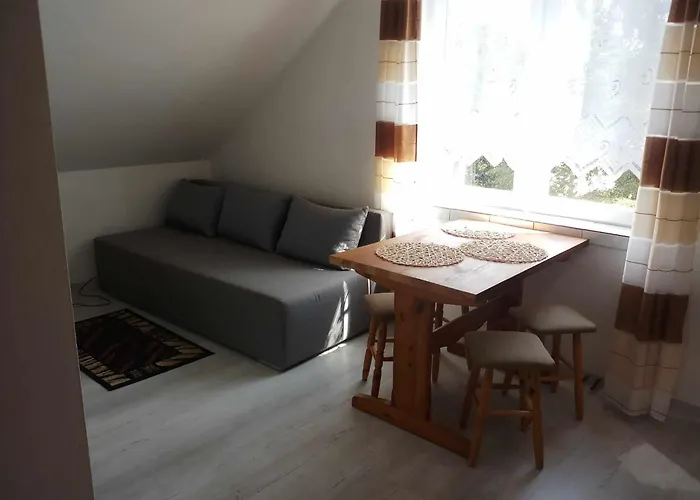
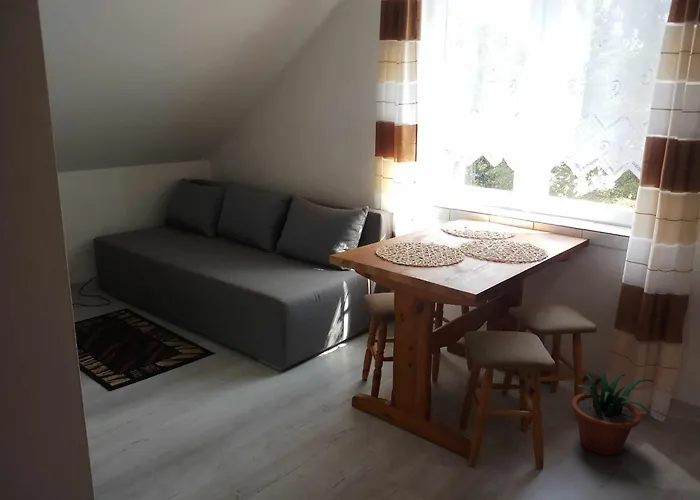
+ potted plant (612, 415)
